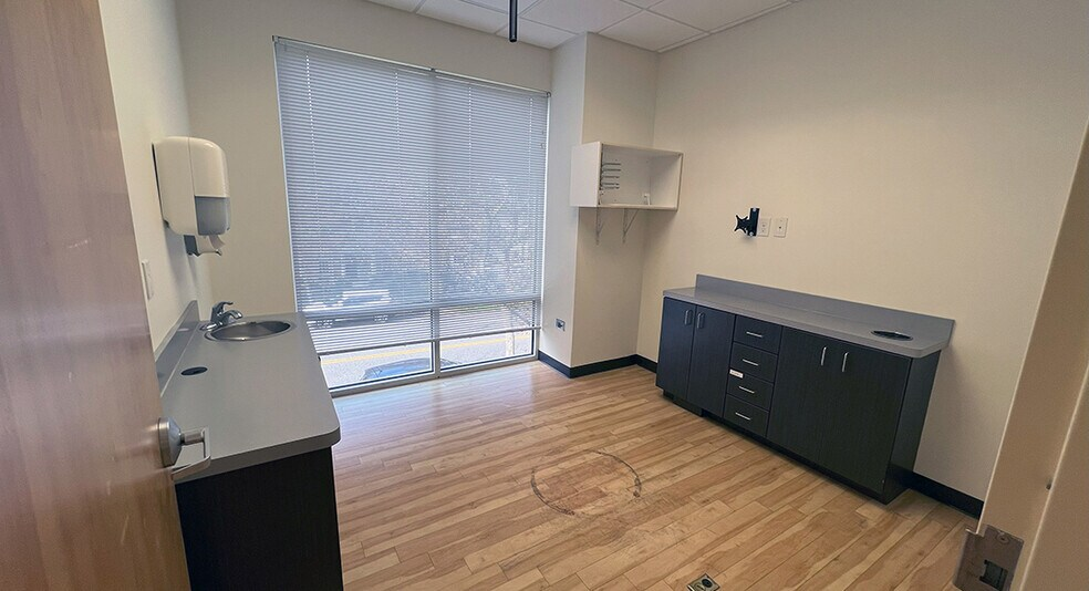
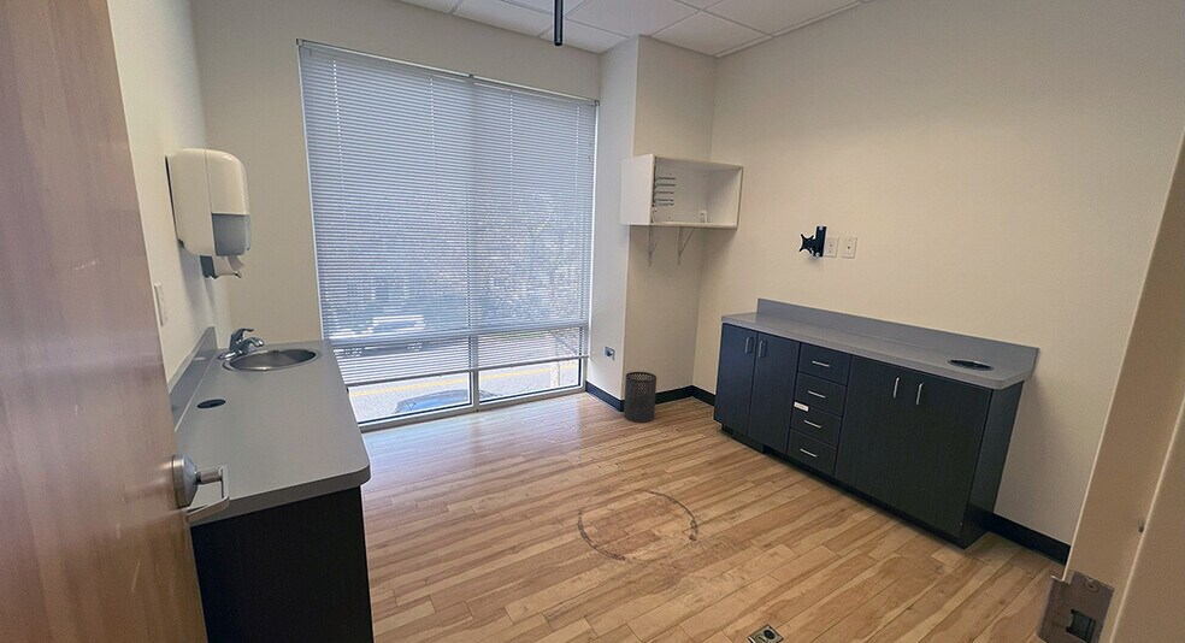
+ trash can (639, 396)
